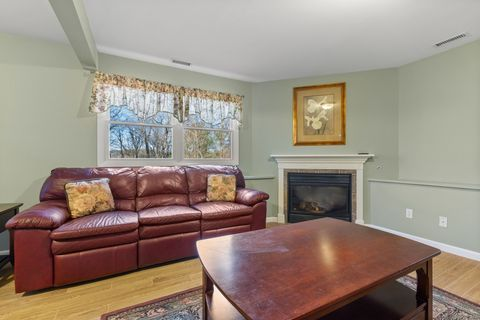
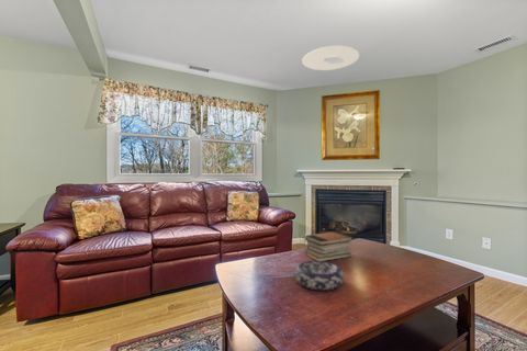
+ book stack (328, 246)
+ decorative bowl (318, 274)
+ ceiling light (329, 56)
